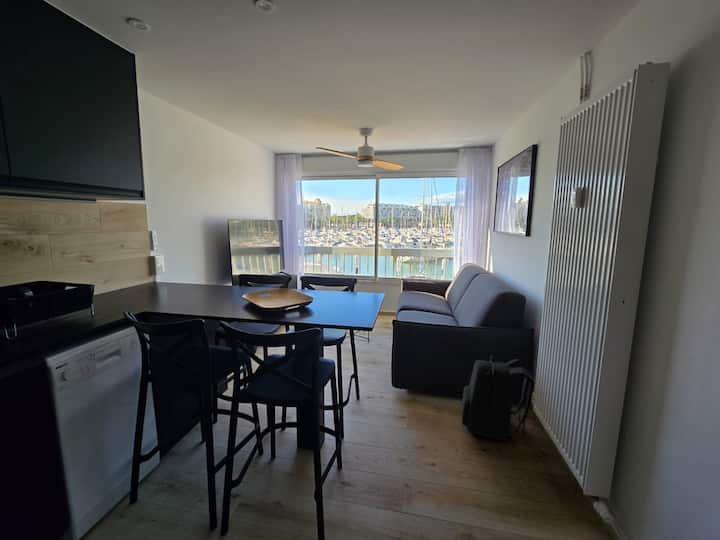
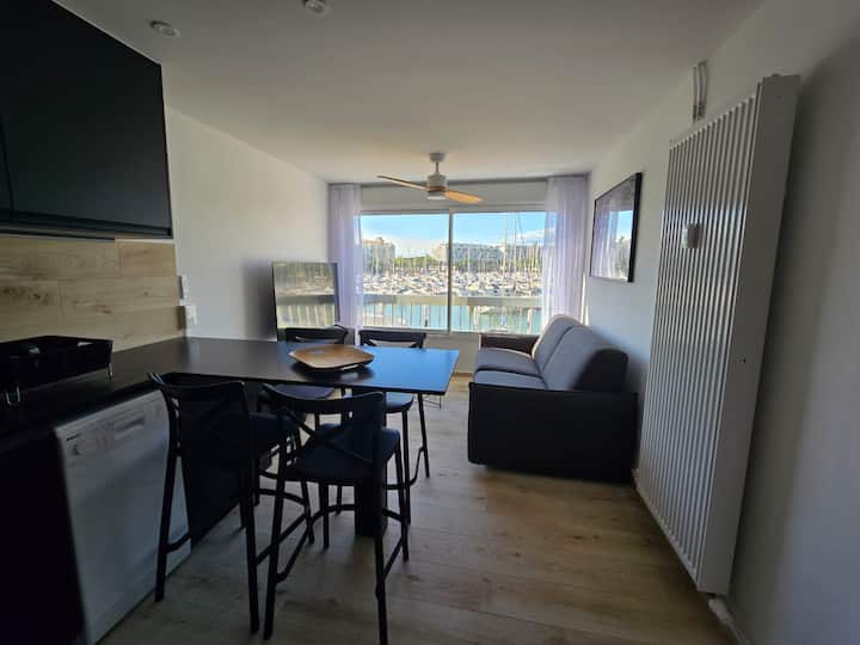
- backpack (495, 394)
